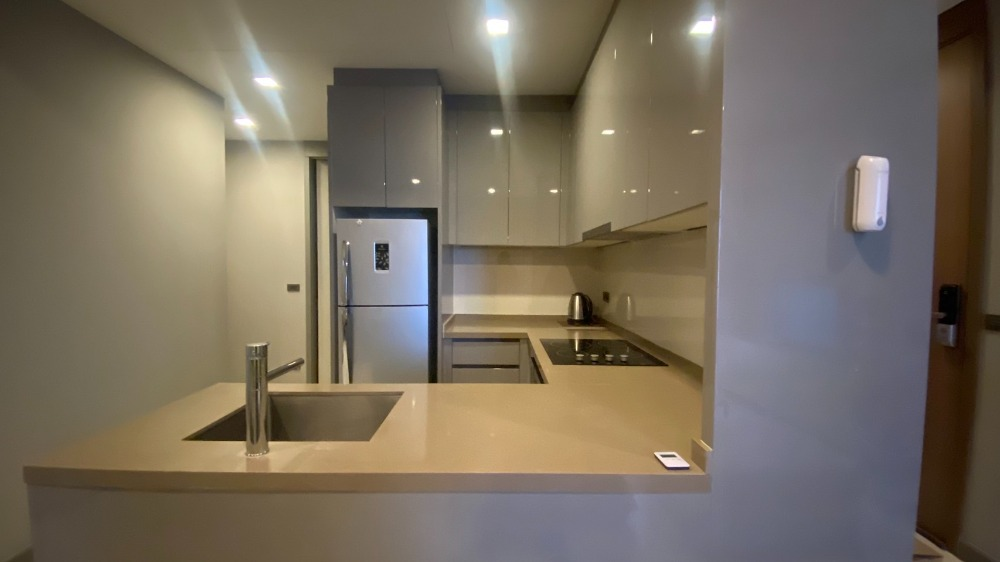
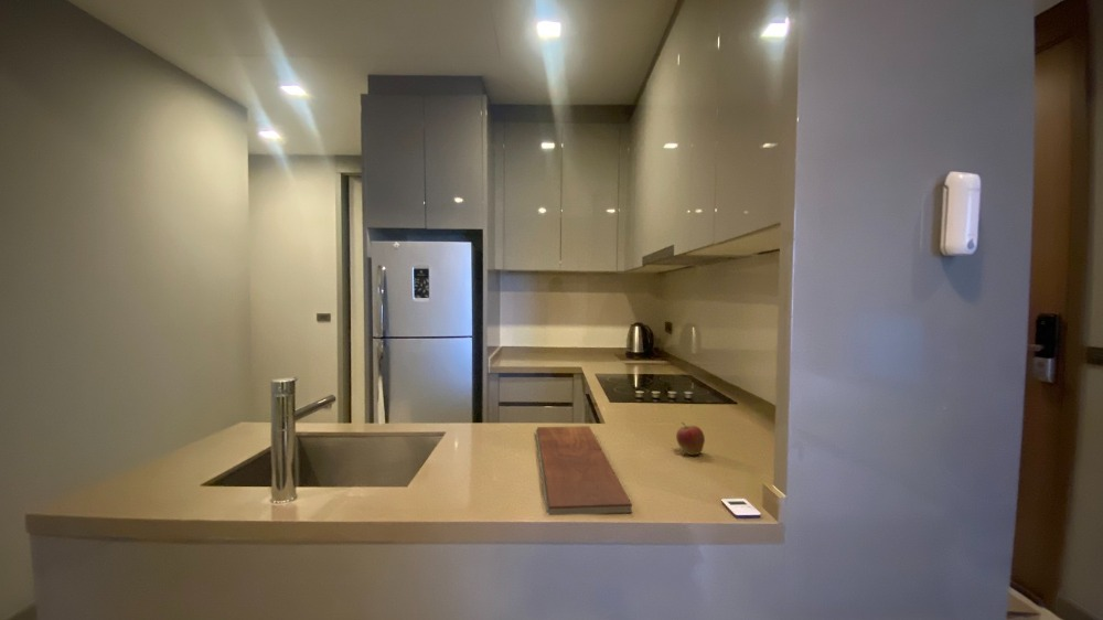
+ fruit (689, 437)
+ chopping board (572, 460)
